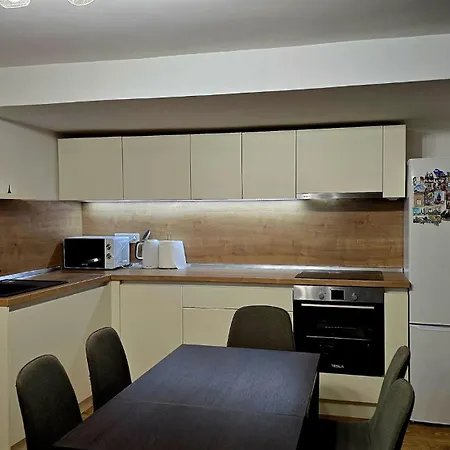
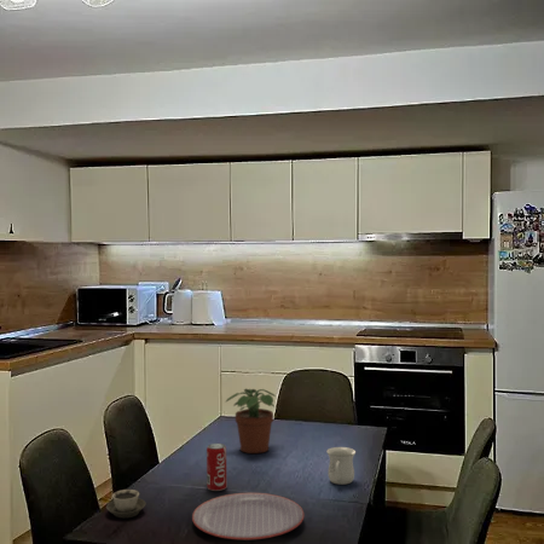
+ potted plant (253, 419)
+ beverage can (216, 465)
+ cup (126, 503)
+ plate (248, 517)
+ mug (340, 468)
